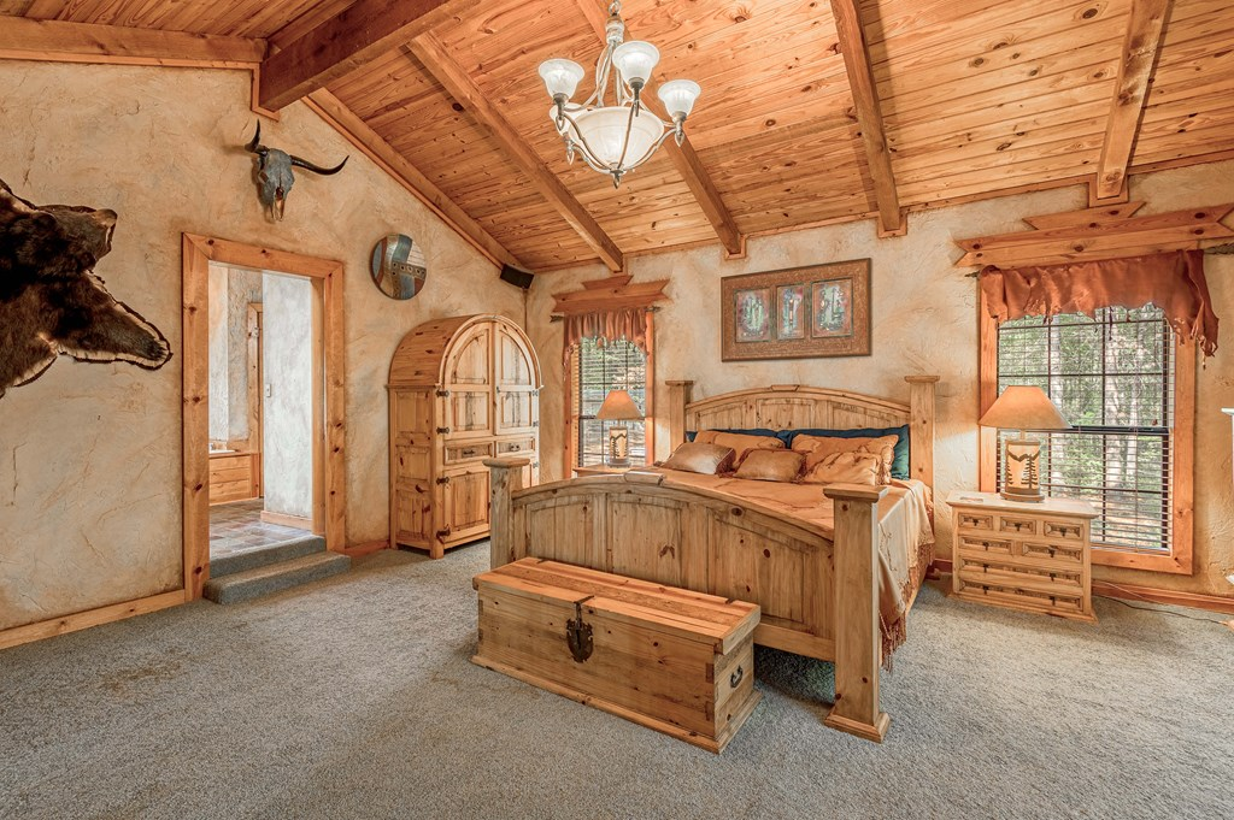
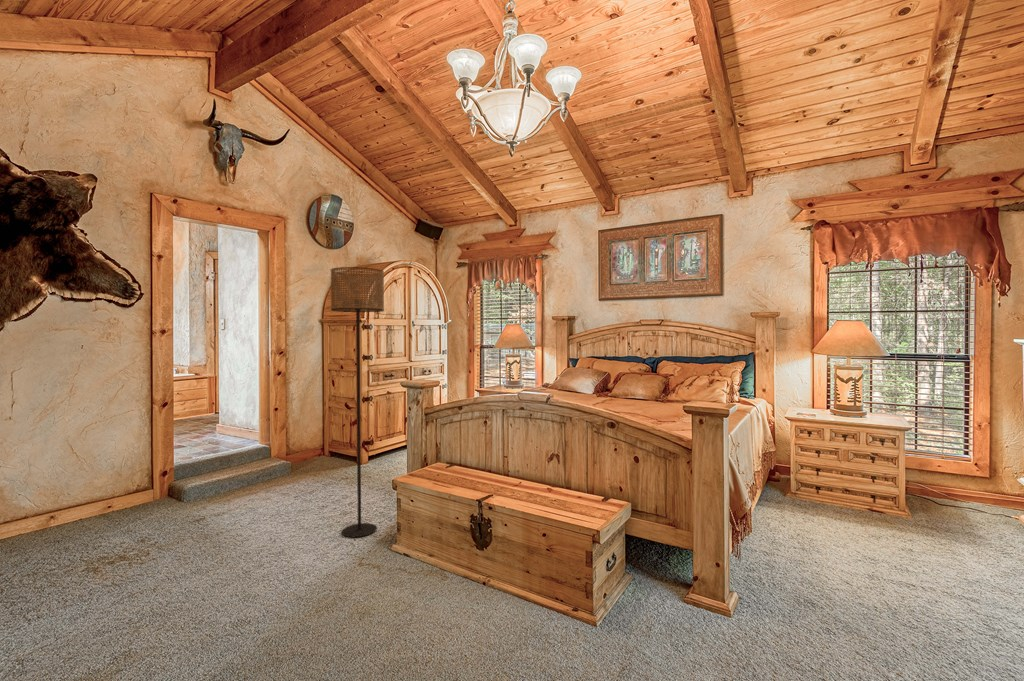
+ floor lamp (358, 400)
